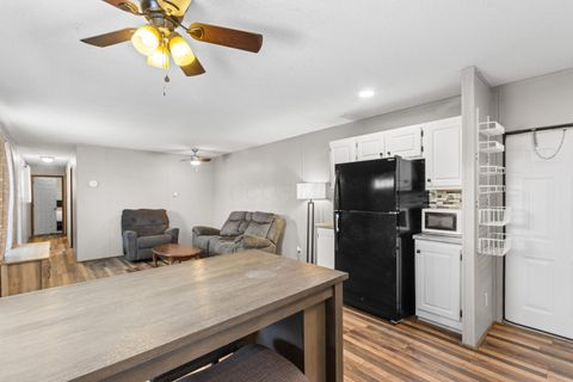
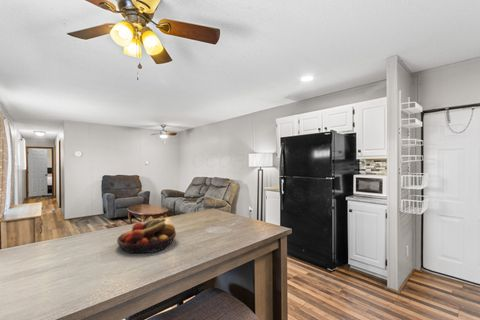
+ fruit bowl (147, 232)
